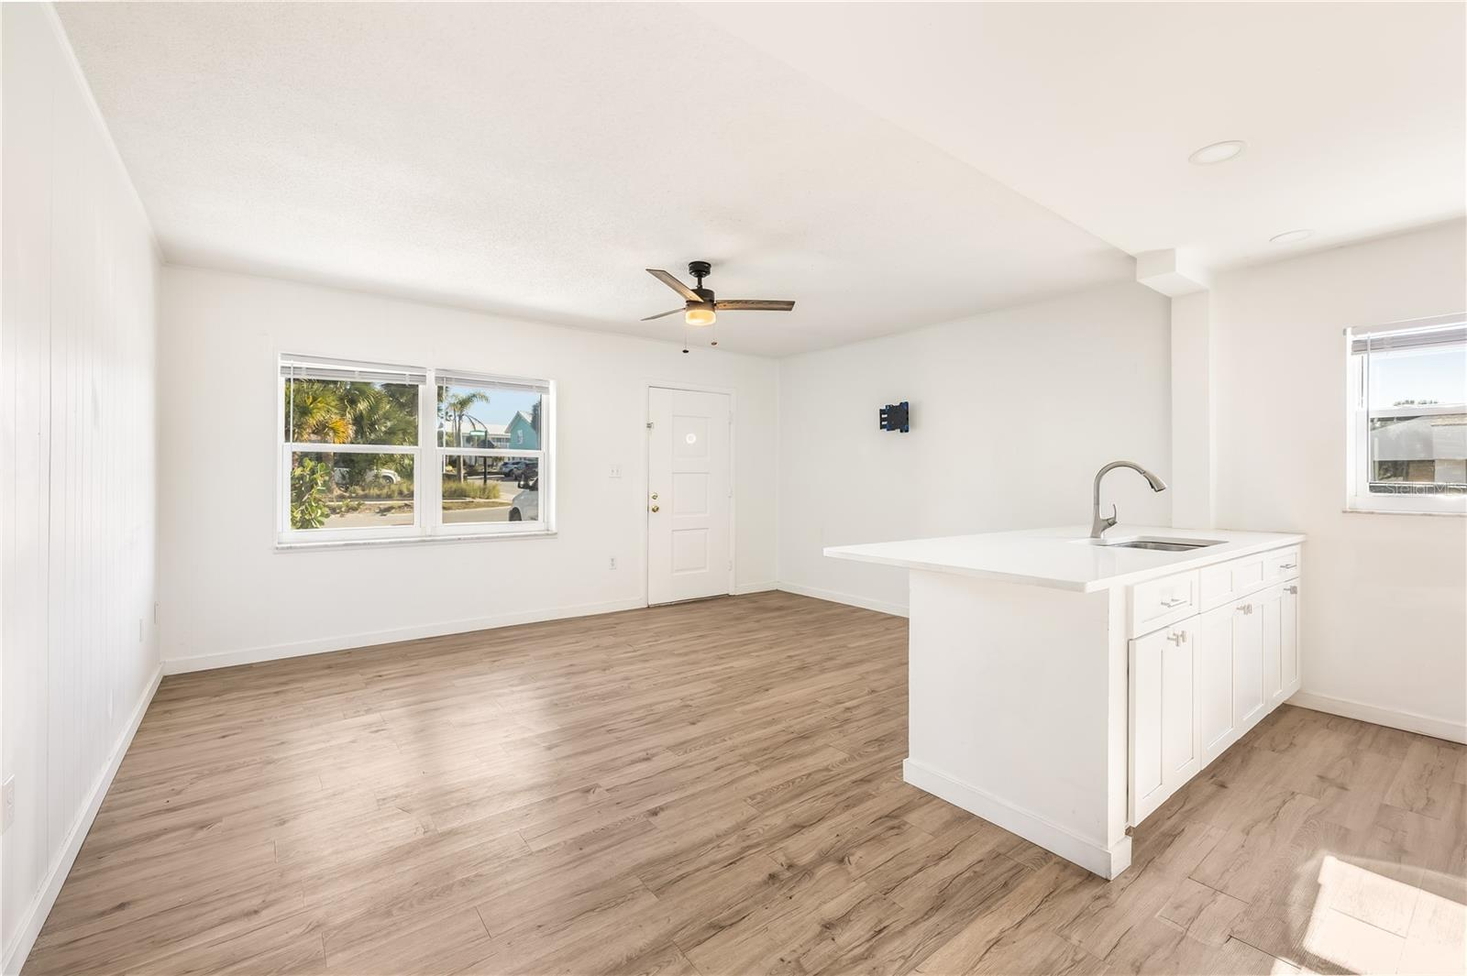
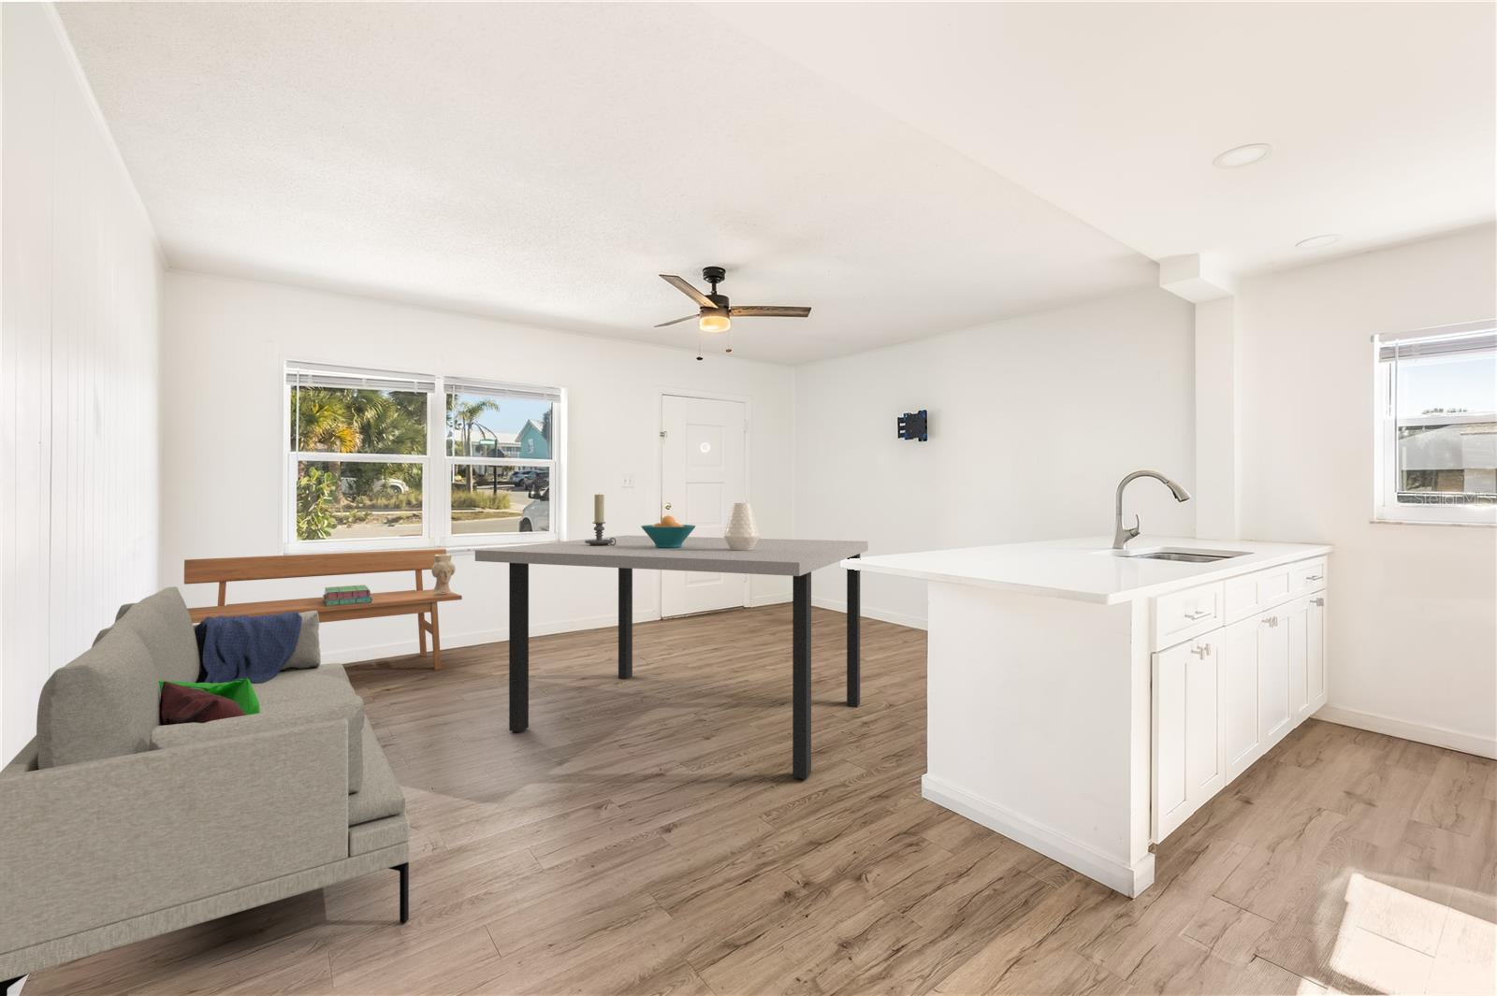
+ vase (741, 526)
+ decorative vase (443, 574)
+ stack of books (347, 594)
+ candle holder (601, 518)
+ bench (331, 616)
+ dining table (632, 631)
+ sofa (241, 709)
+ fruit bowl (668, 531)
